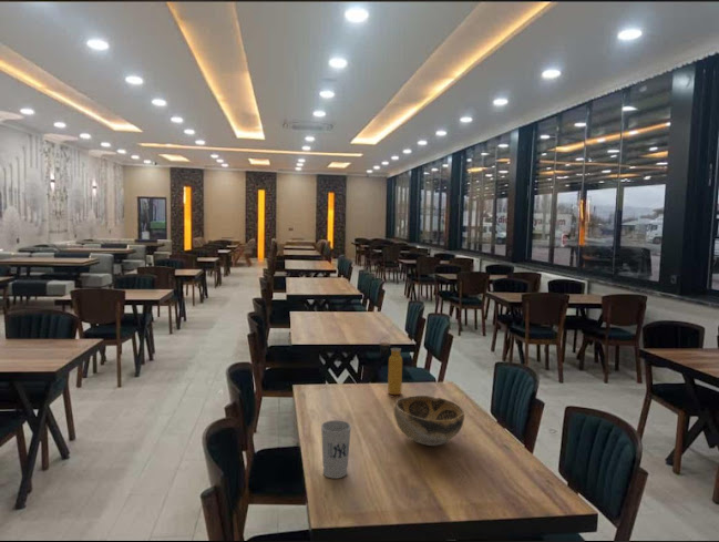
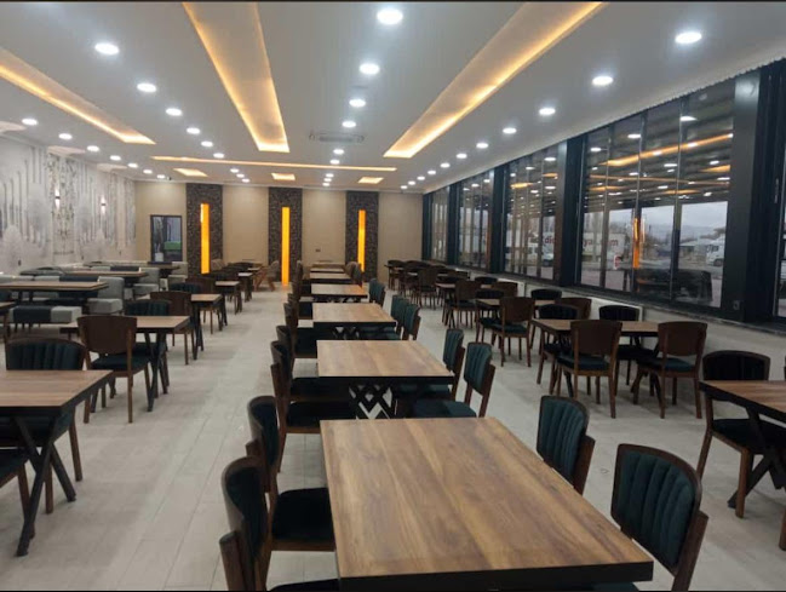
- cup (335, 449)
- water bottle (390, 365)
- decorative bowl (429, 422)
